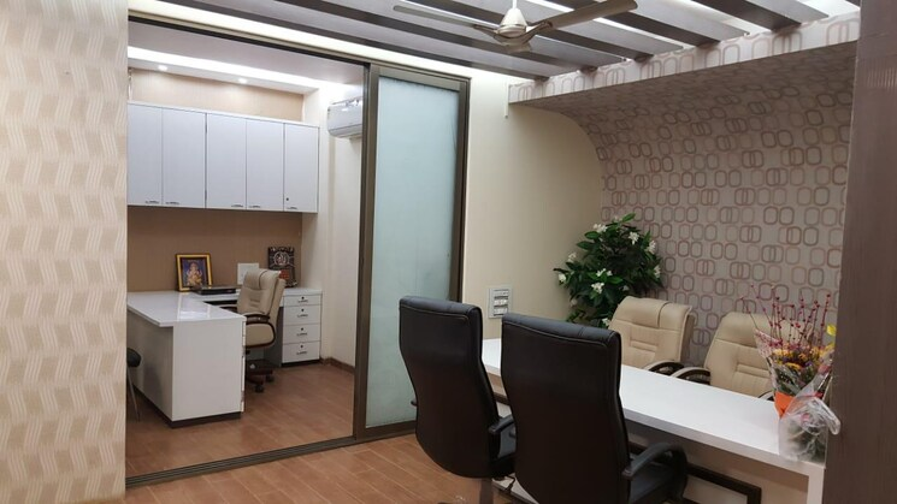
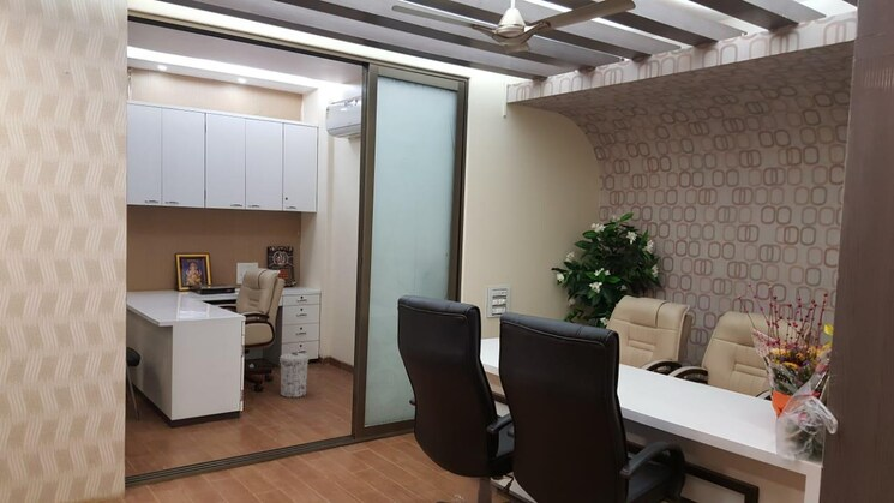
+ trash can (293, 373)
